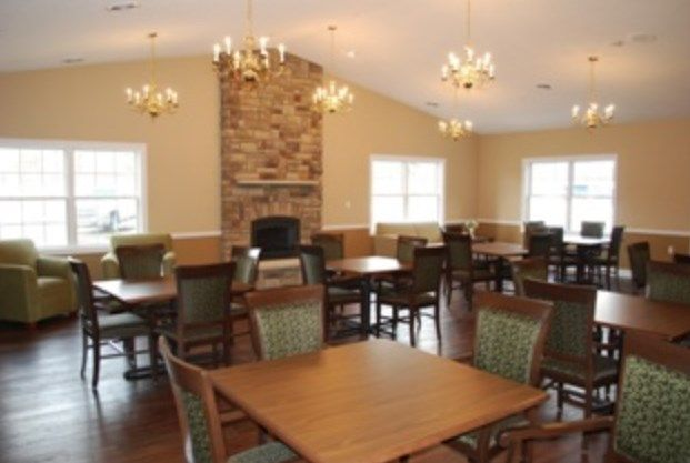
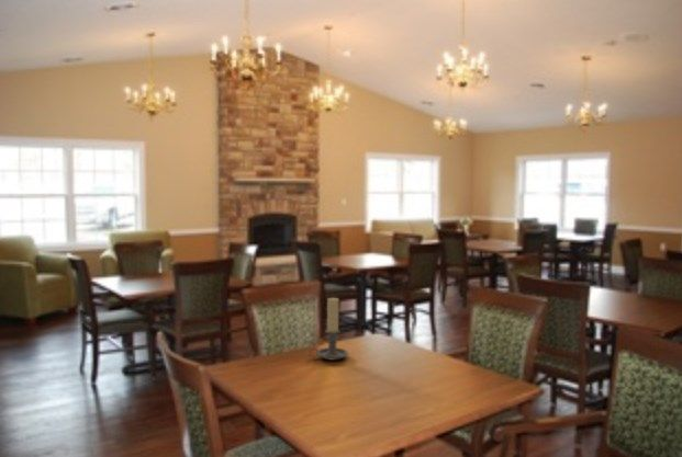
+ candle holder (328, 327)
